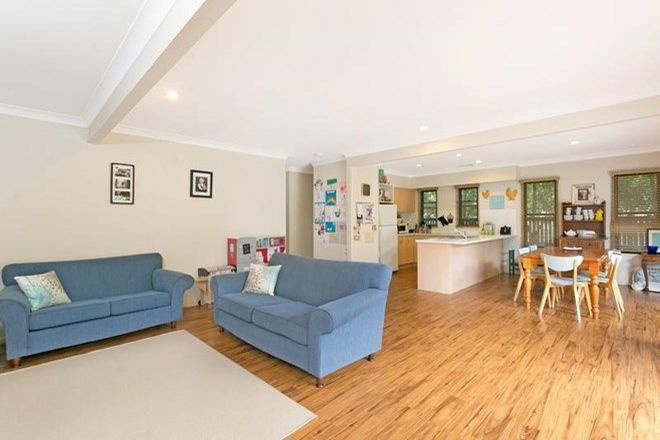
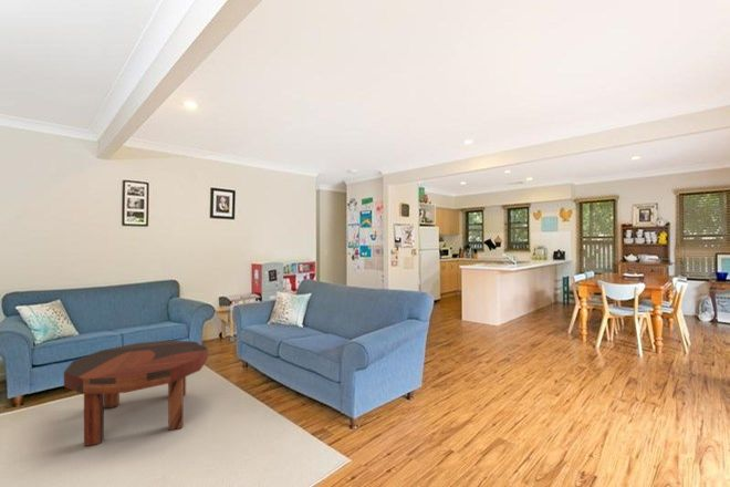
+ coffee table (142, 386)
